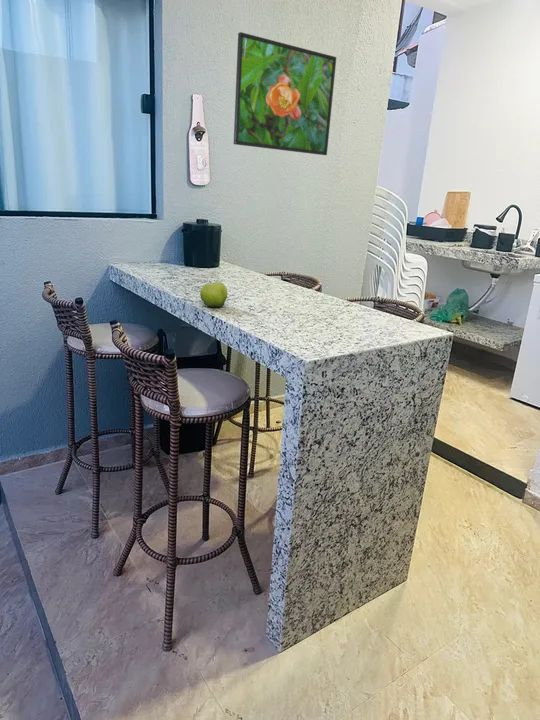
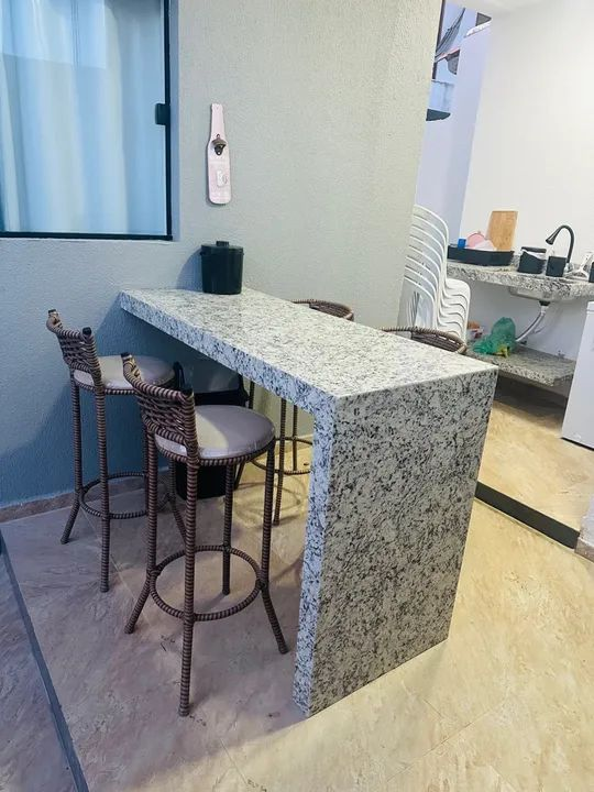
- fruit (213, 293)
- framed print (286, 99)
